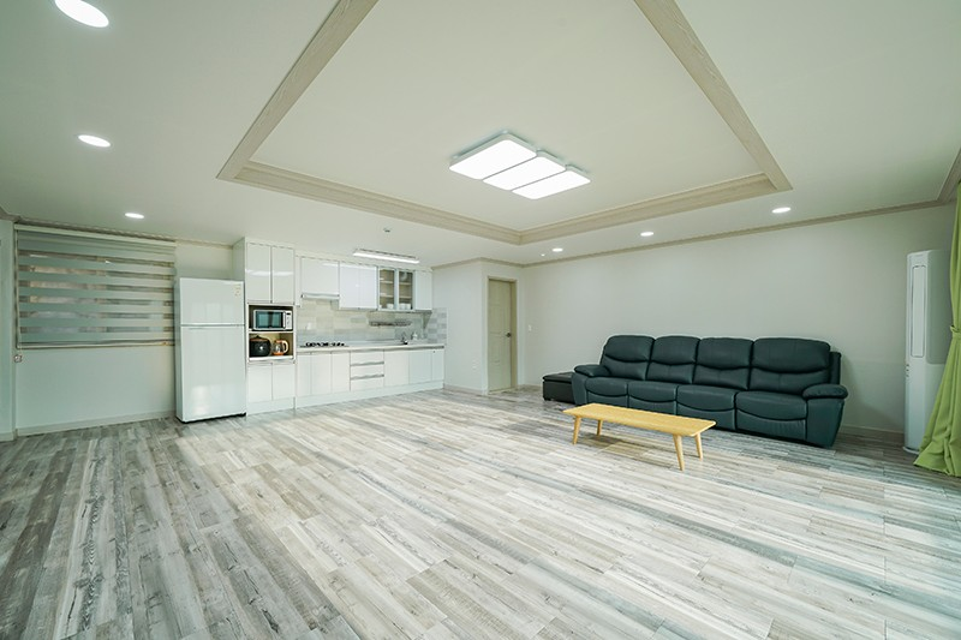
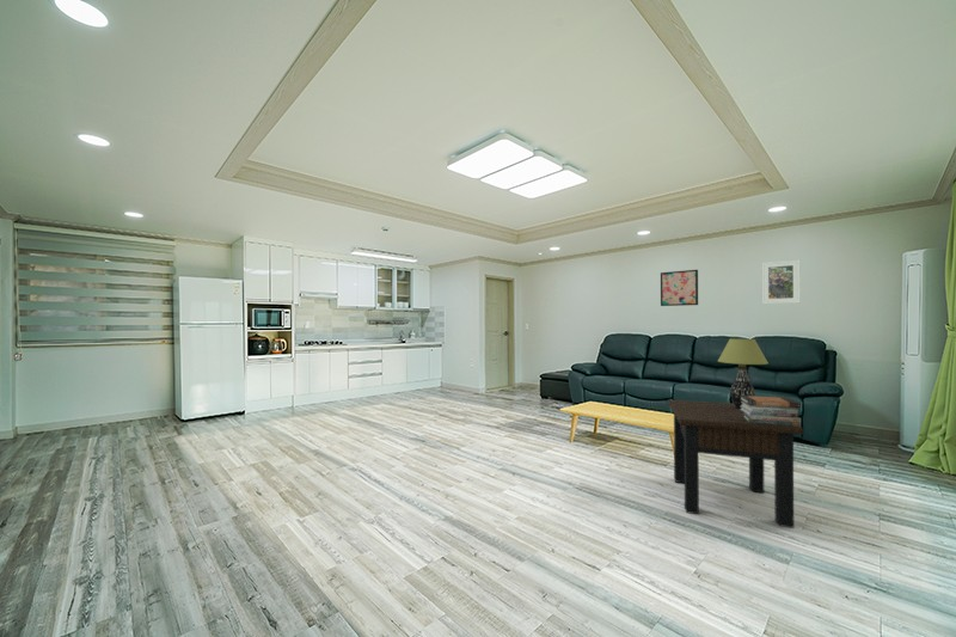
+ book stack (768, 410)
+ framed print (780, 282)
+ table lamp (742, 373)
+ side table (725, 454)
+ wall art (679, 288)
